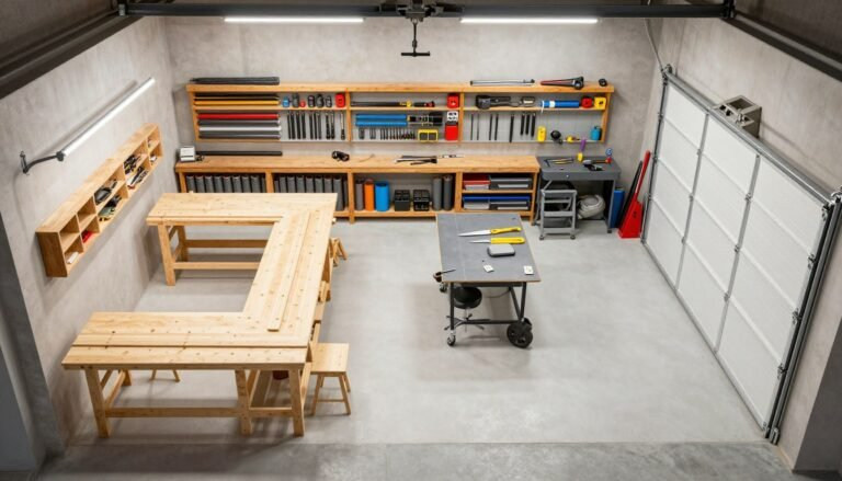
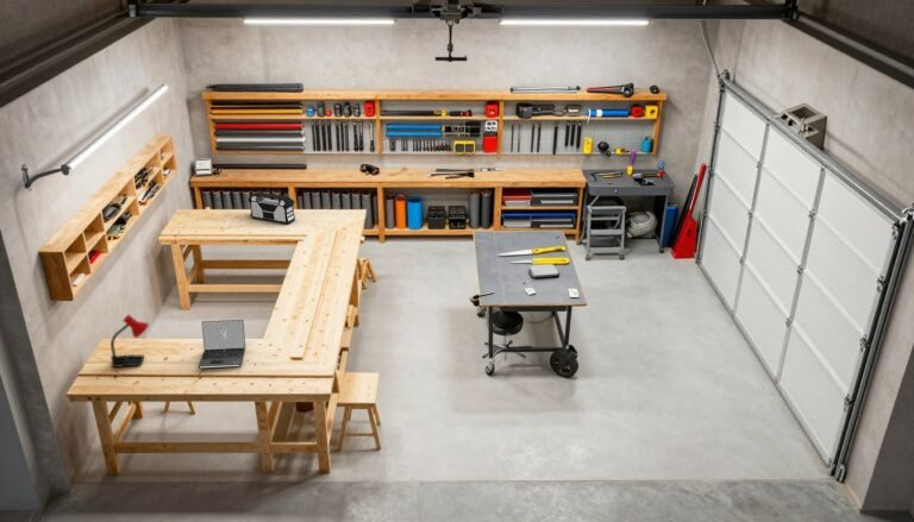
+ laptop (220, 342)
+ toolbox (271, 207)
+ desk lamp (132, 334)
